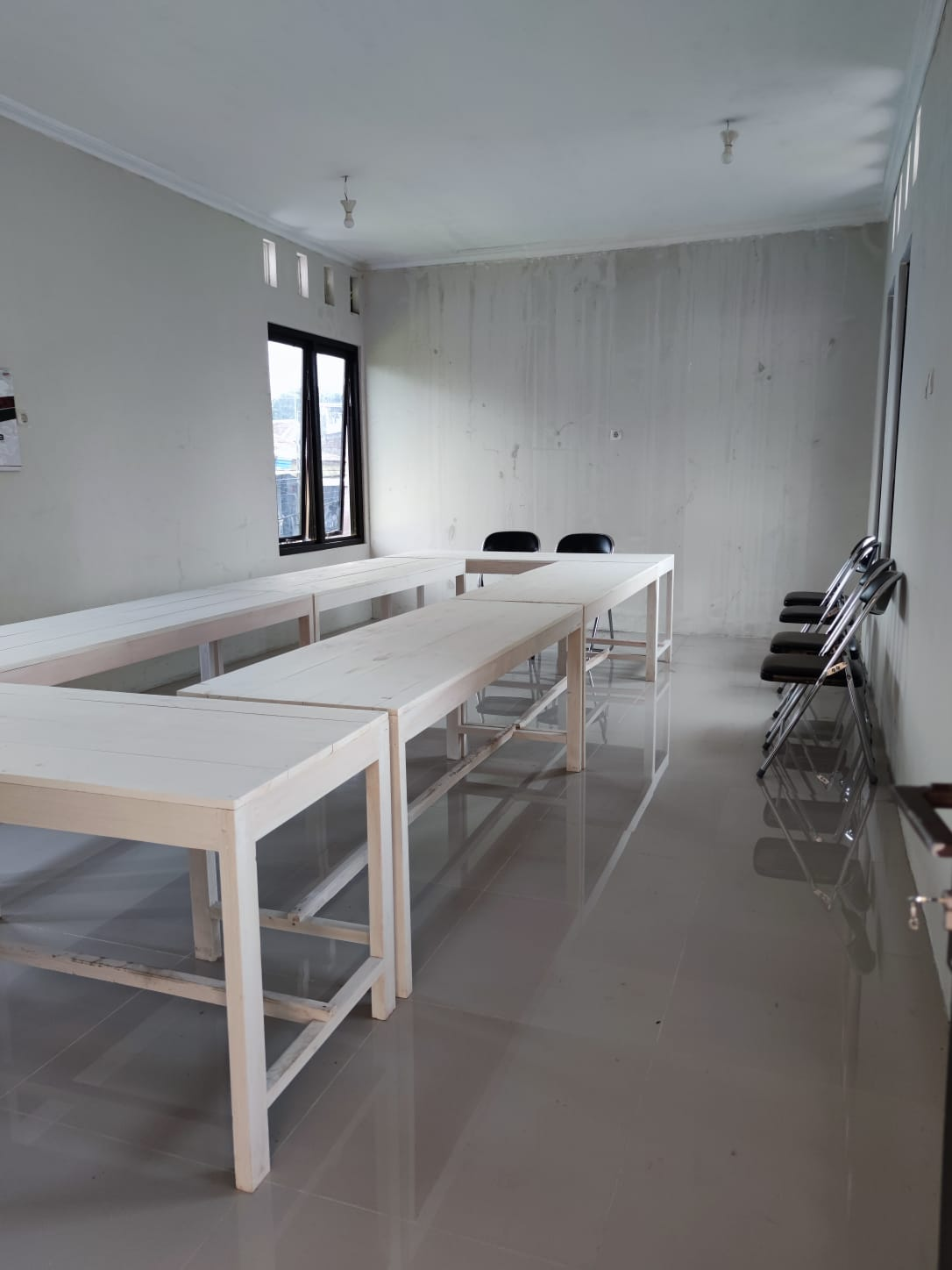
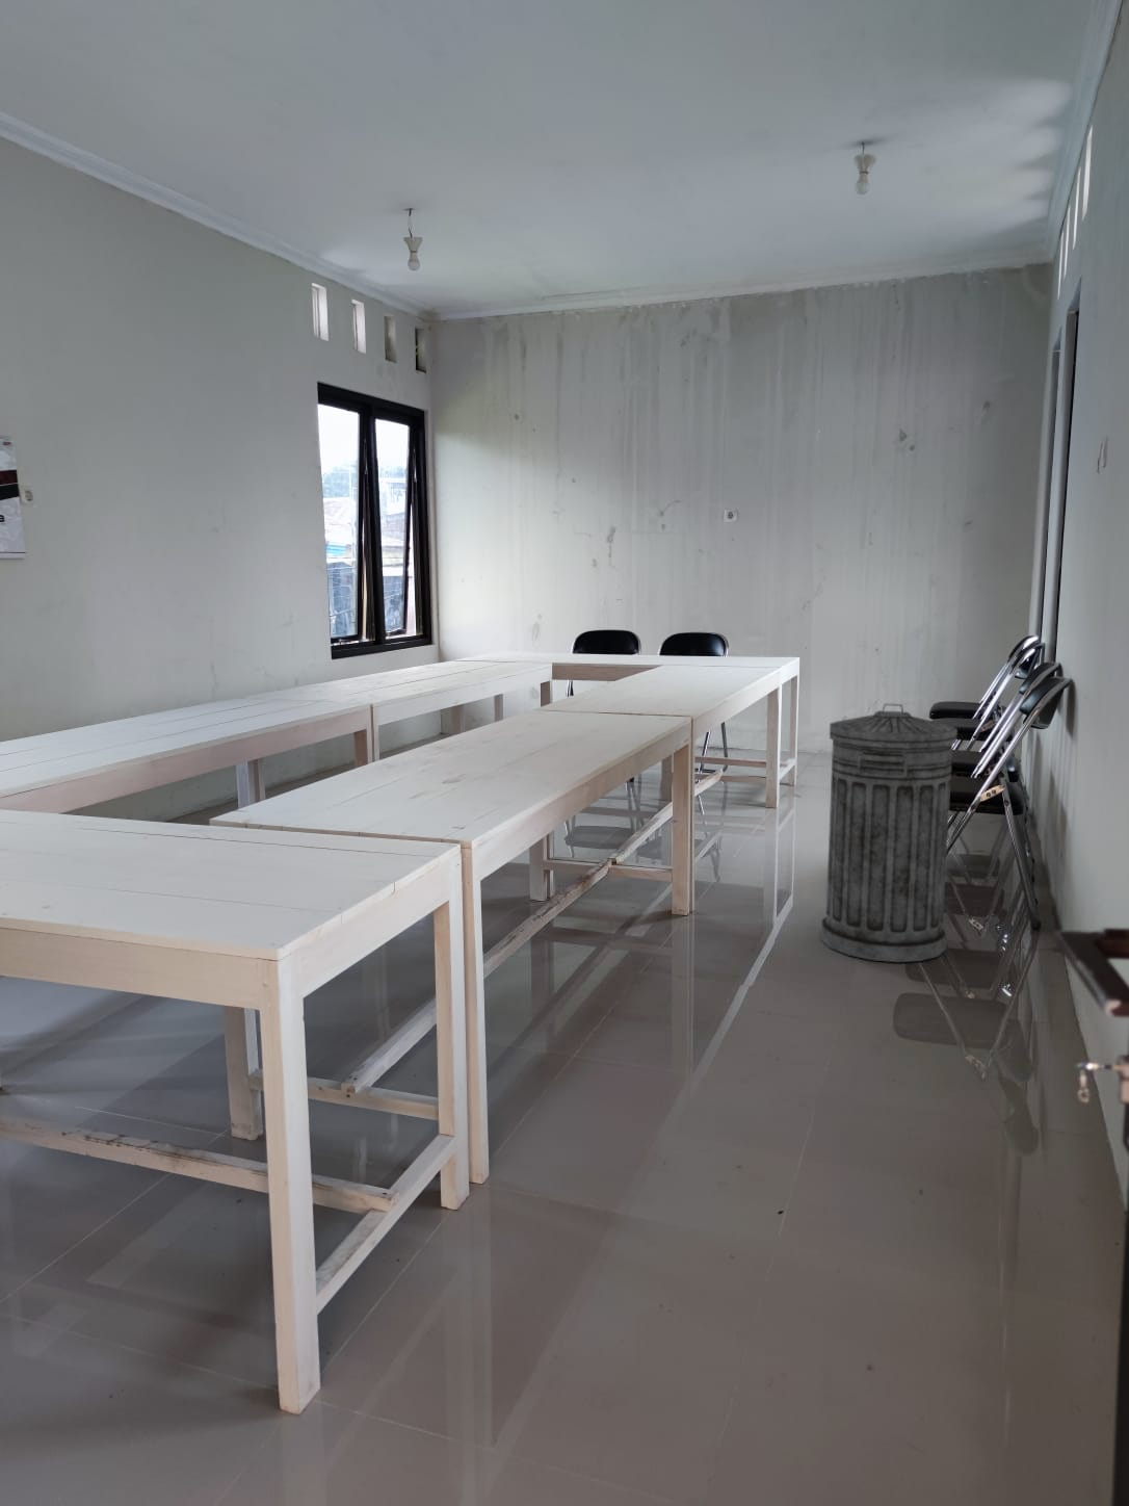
+ trash can (887, 824)
